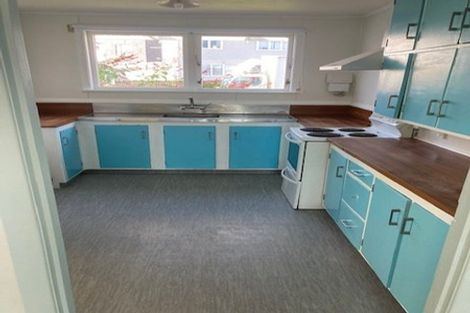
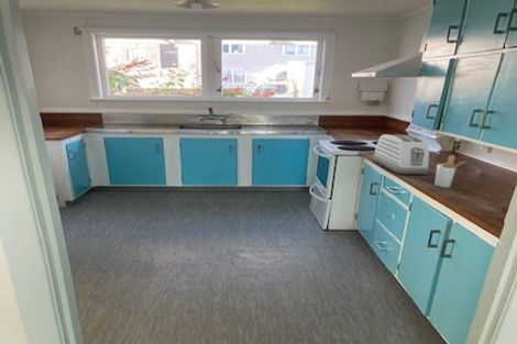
+ toaster (400, 152)
+ utensil holder (450, 171)
